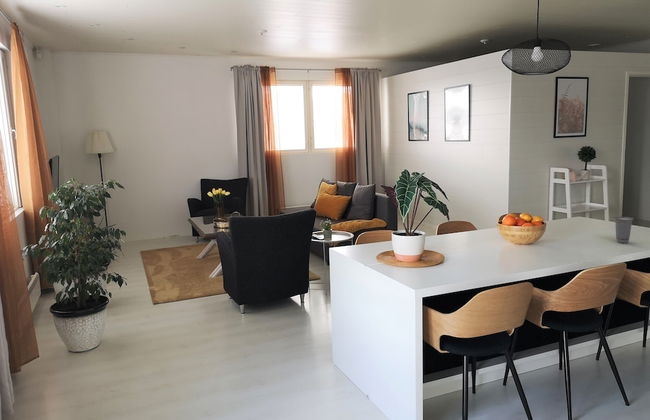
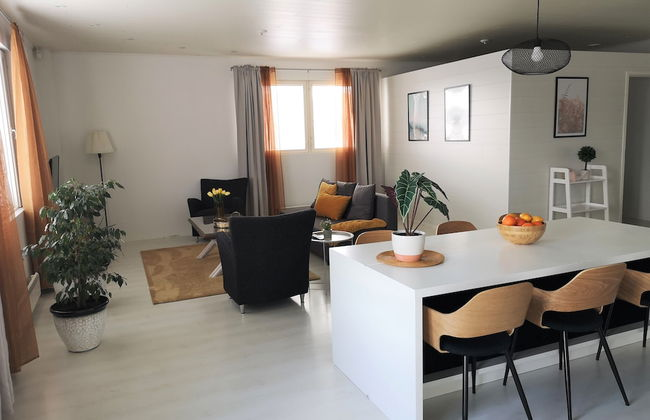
- cup (623, 230)
